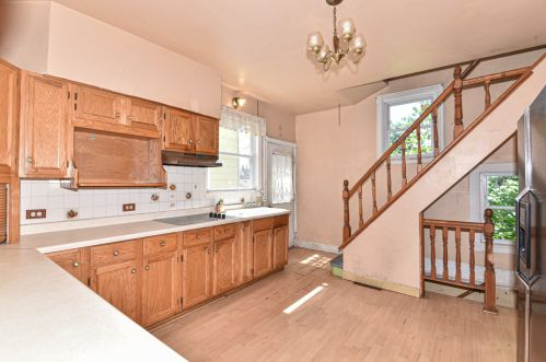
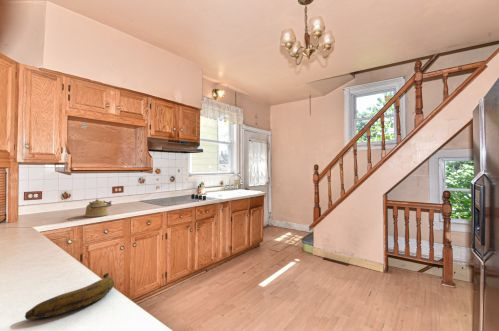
+ kettle (99, 206)
+ banana (74, 291)
